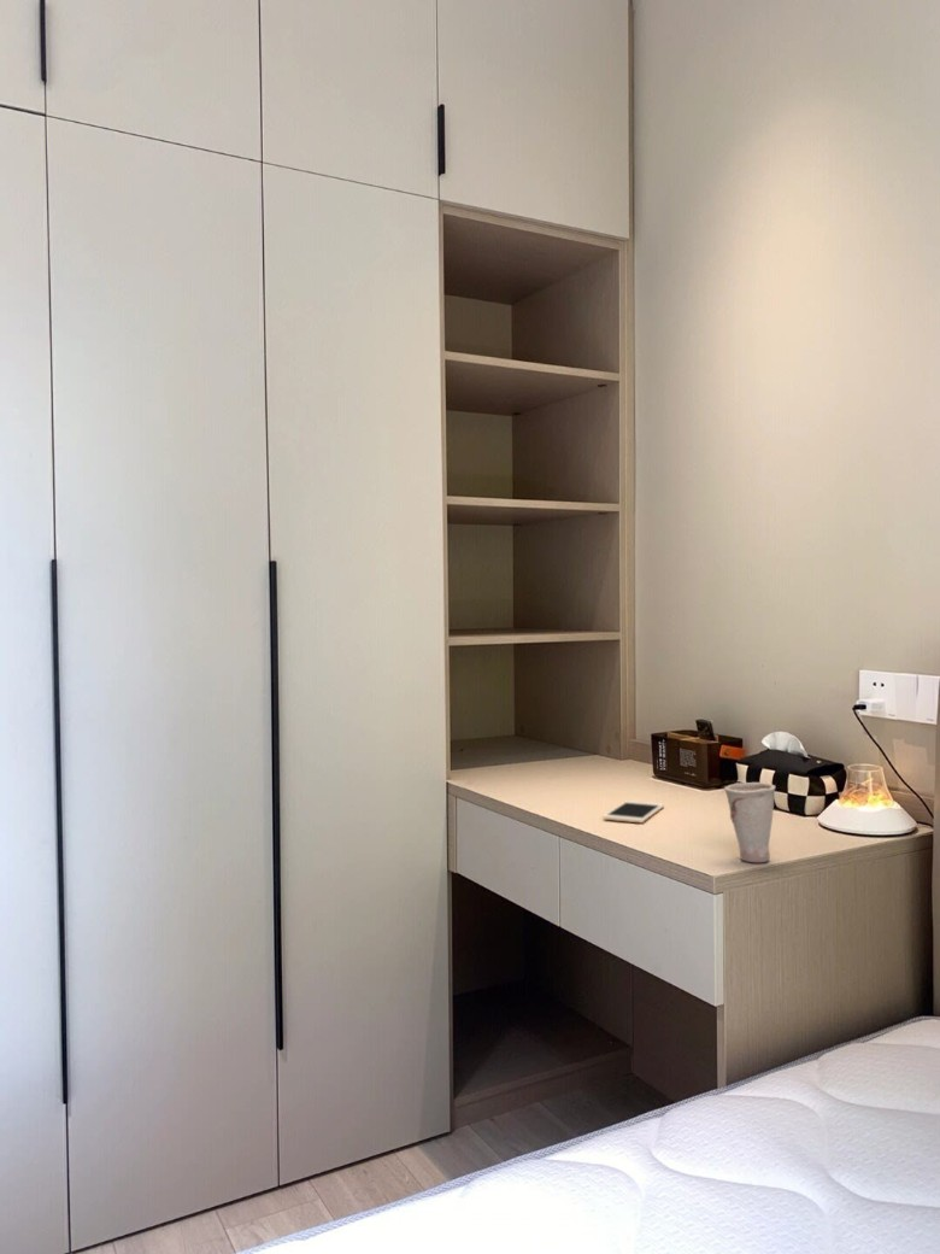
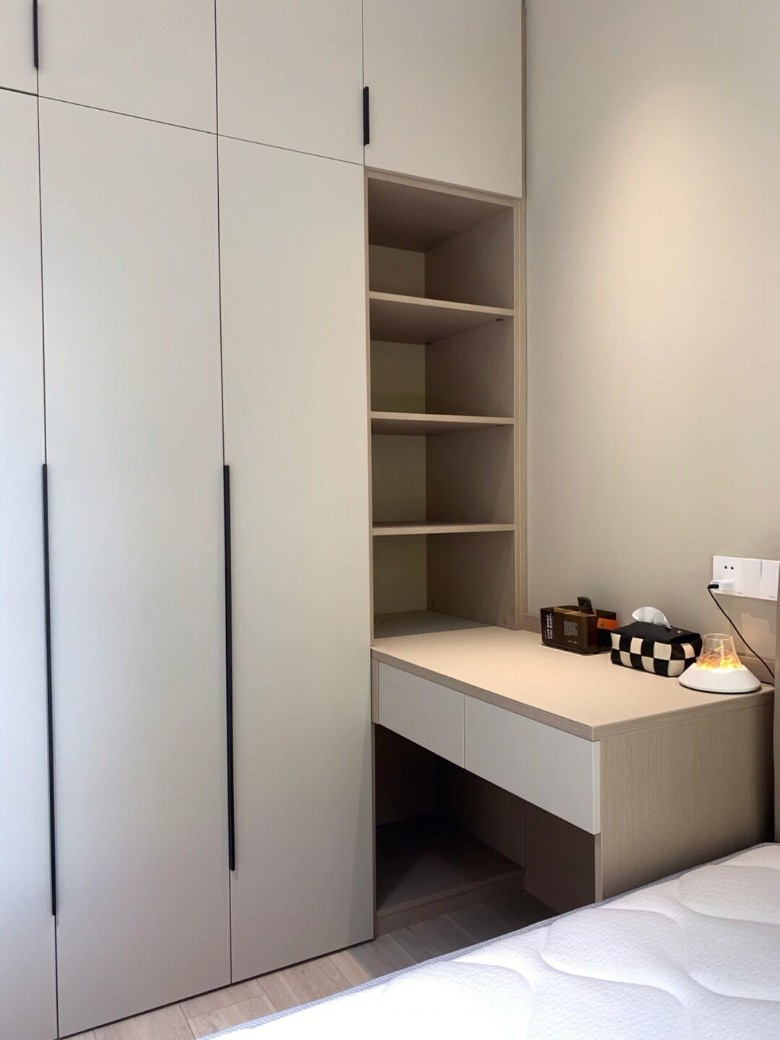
- cup (748, 821)
- cell phone (634, 810)
